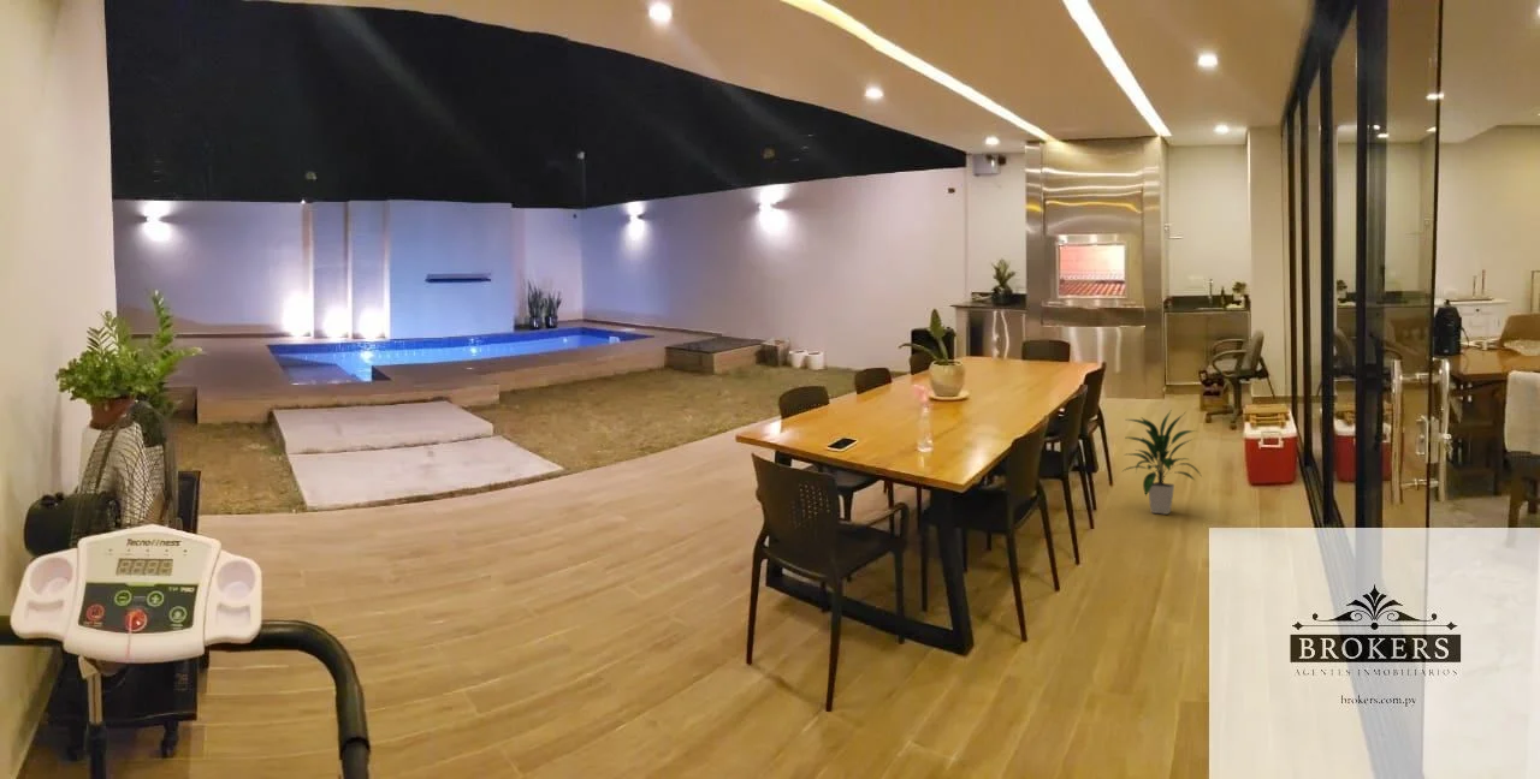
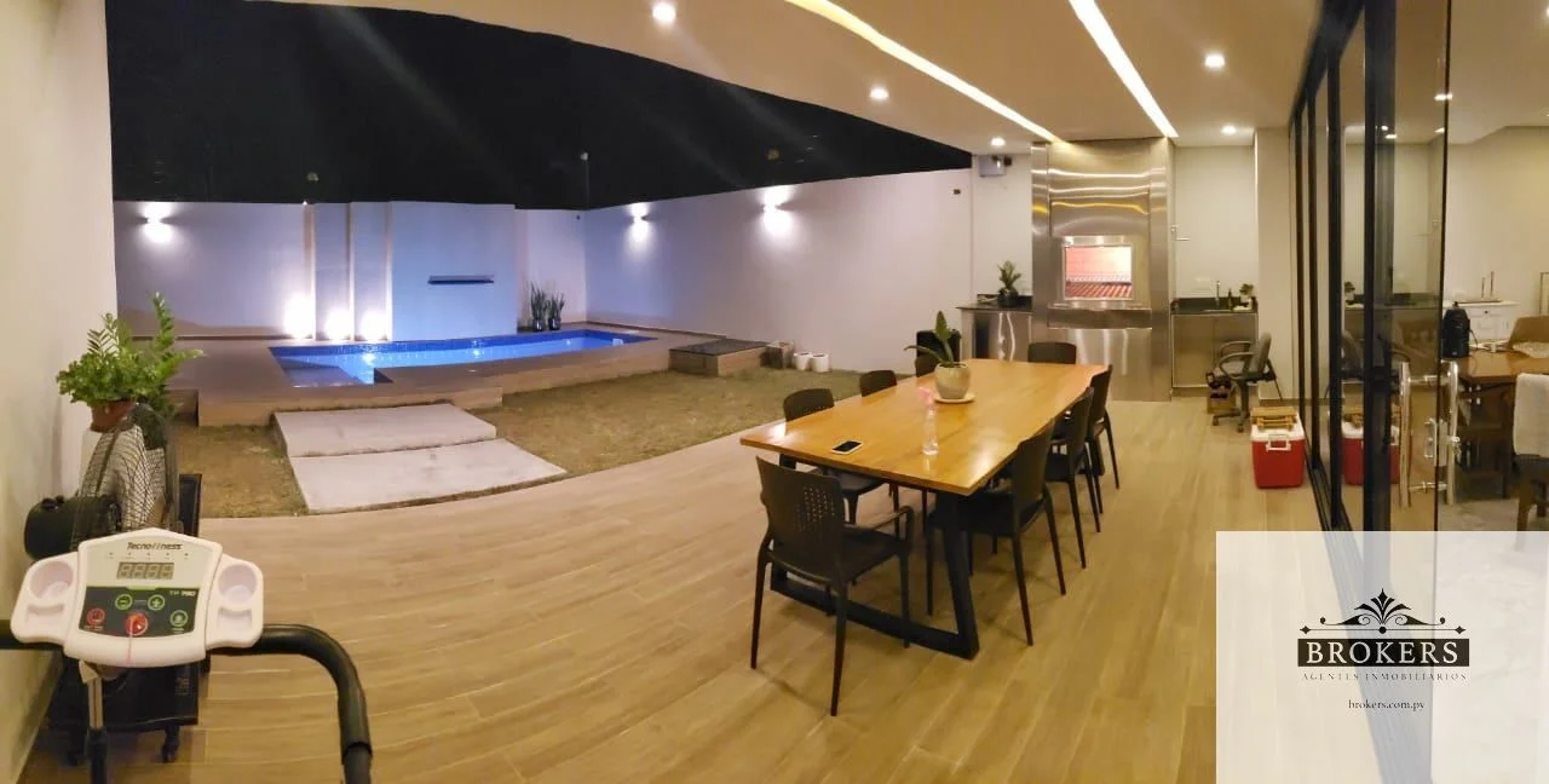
- indoor plant (1157, 460)
